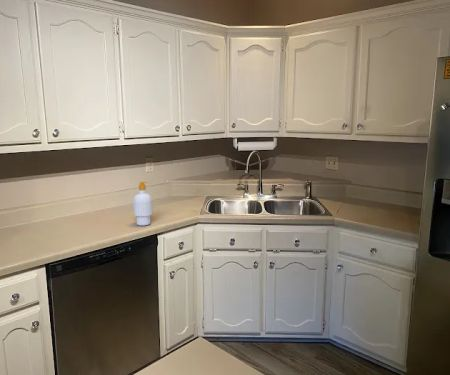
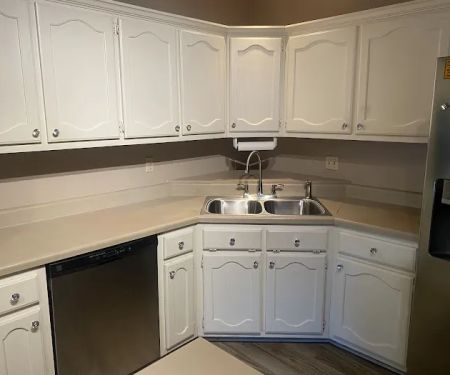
- soap bottle (142, 203)
